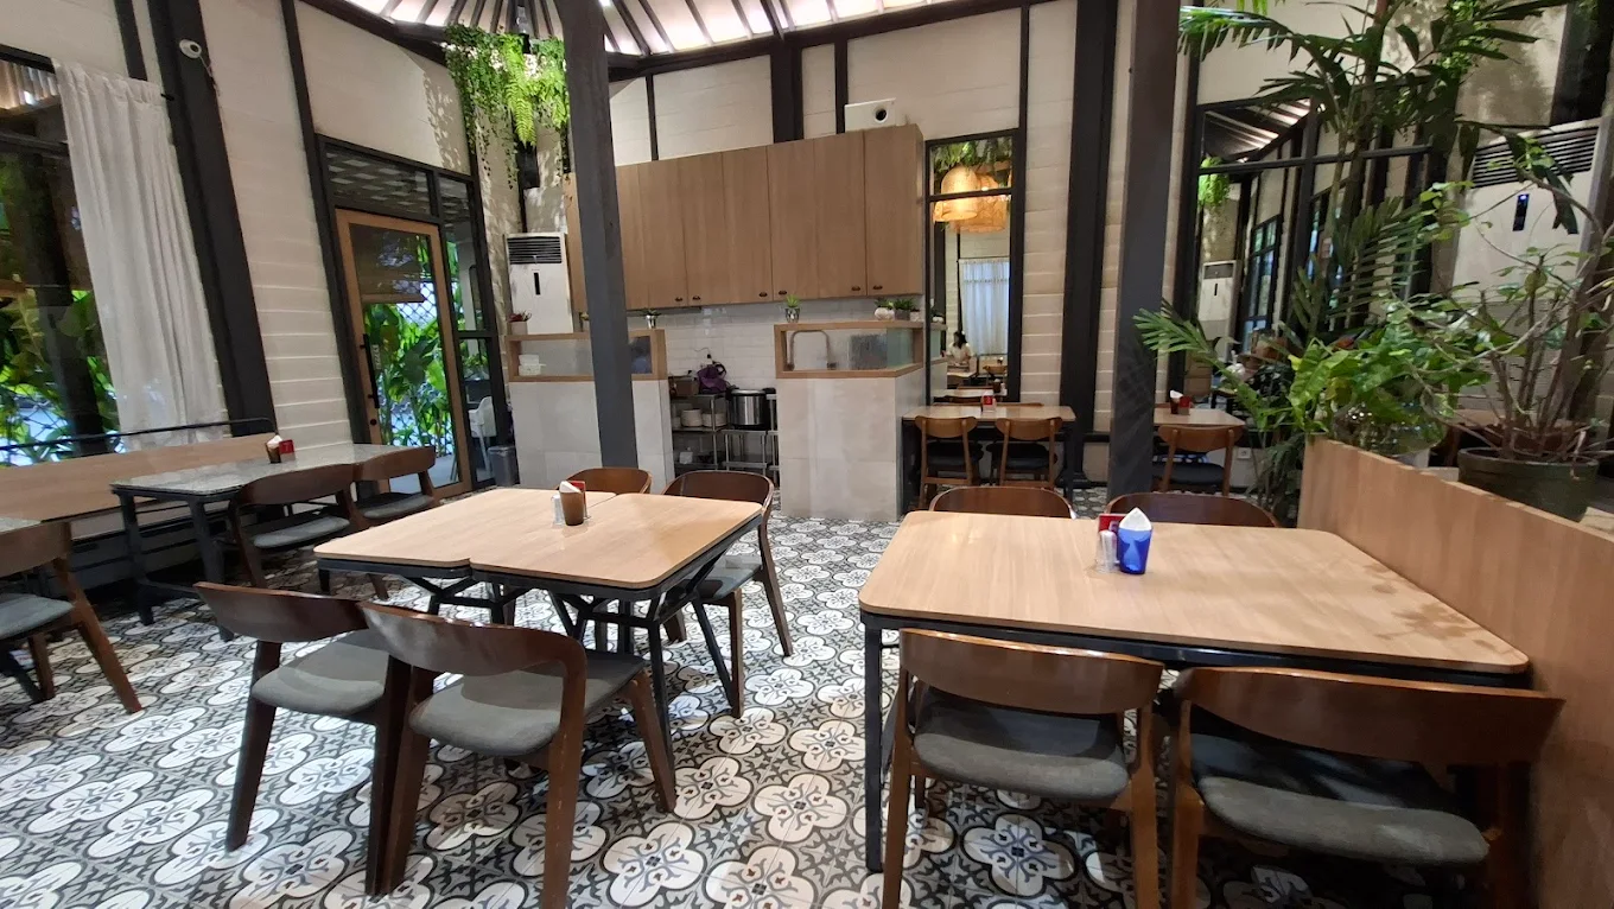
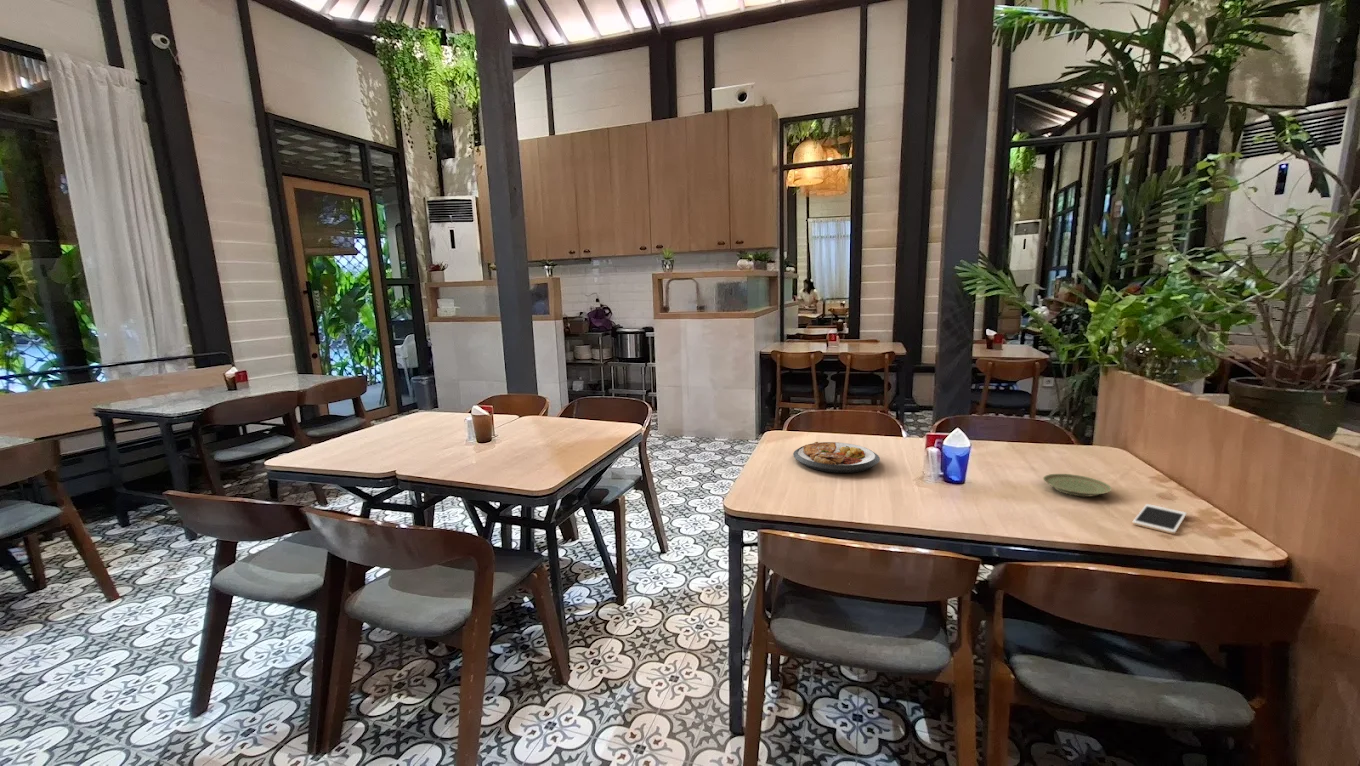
+ plate (1075, 486)
+ cell phone (1159, 518)
+ plate (835, 453)
